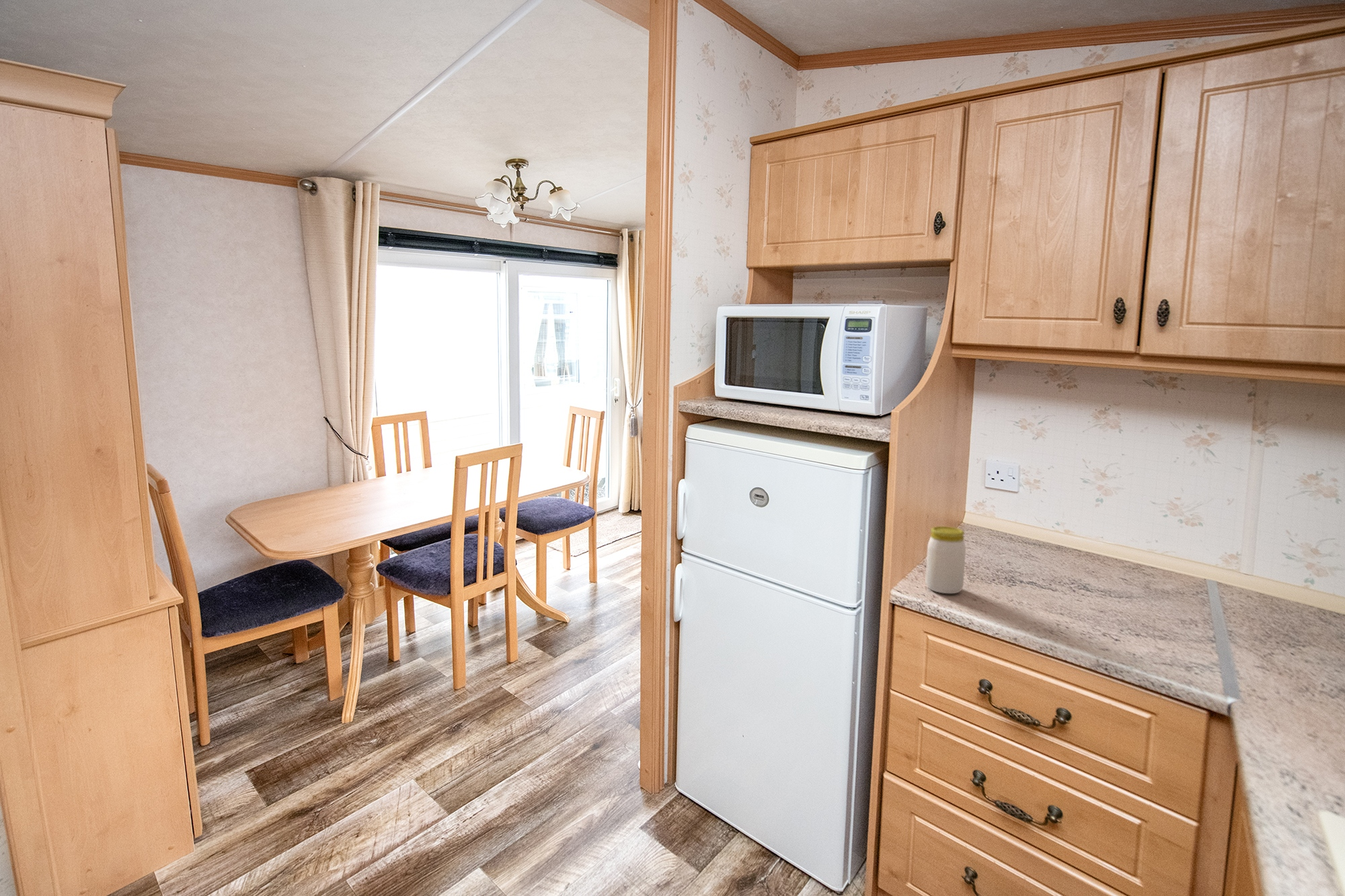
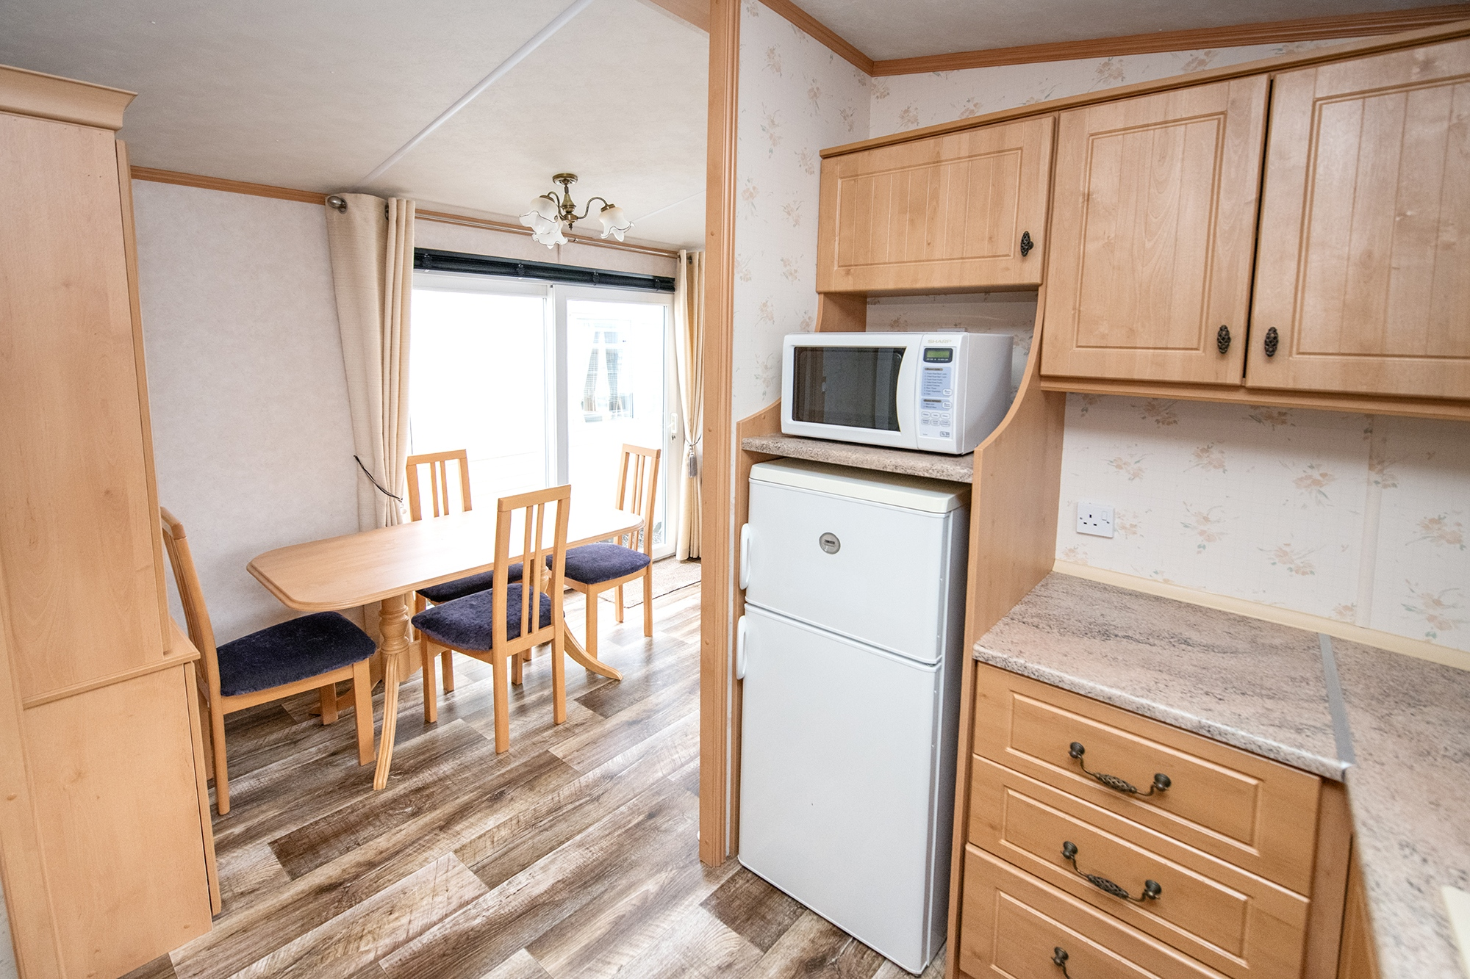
- jar (946, 559)
